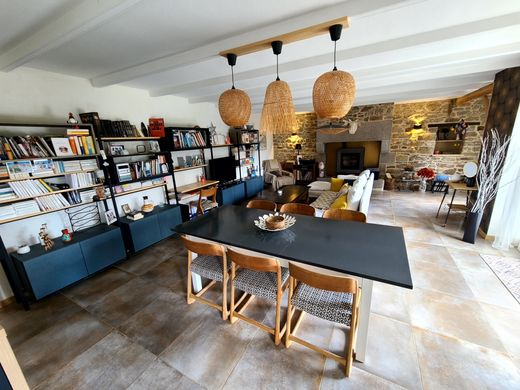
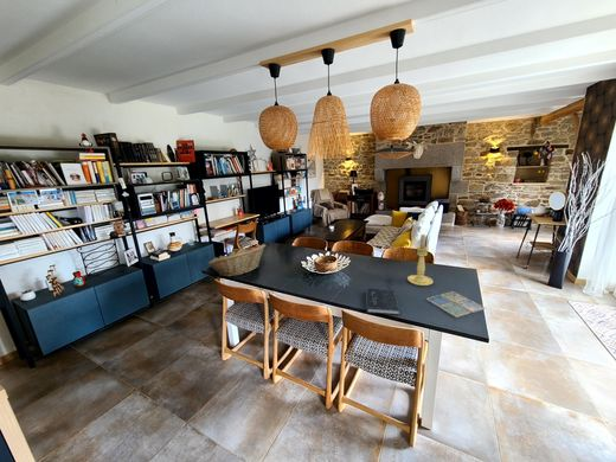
+ fruit basket (238, 257)
+ drink coaster (454, 303)
+ book (380, 296)
+ candle holder (421, 258)
